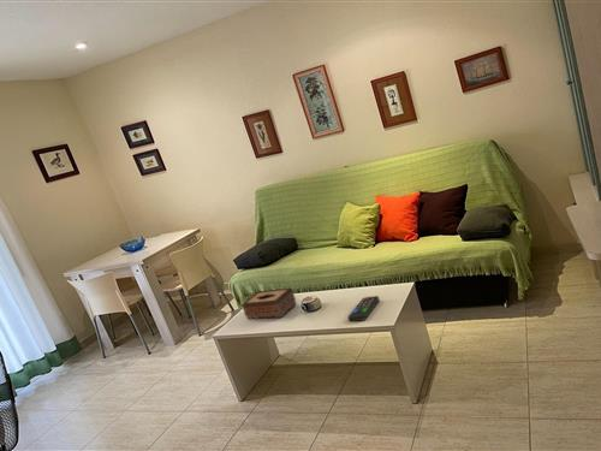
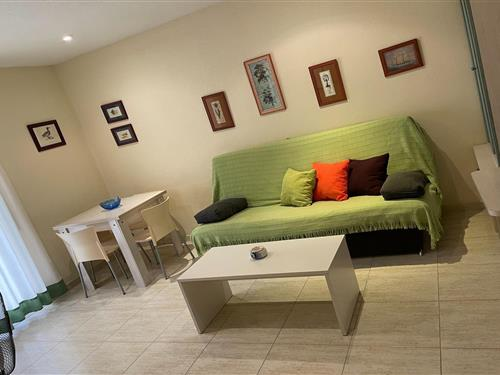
- remote control (363, 308)
- tissue box (268, 303)
